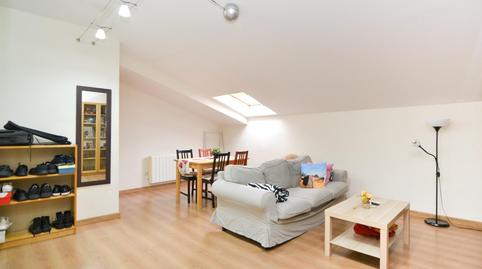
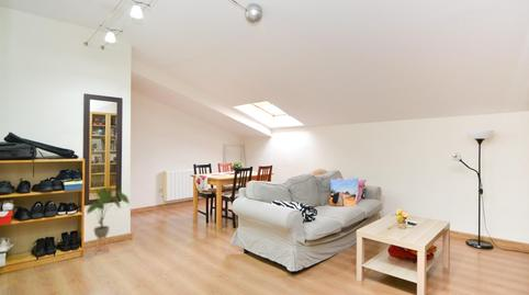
+ house plant (103, 217)
